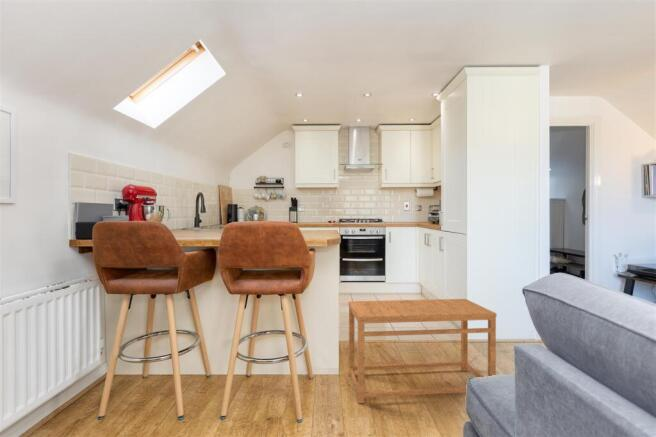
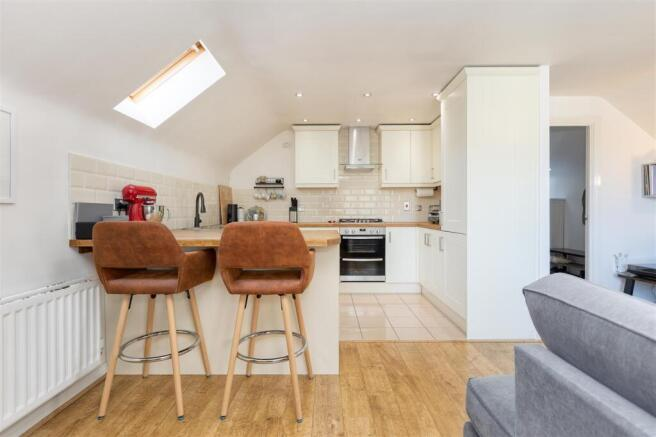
- side table (417, 334)
